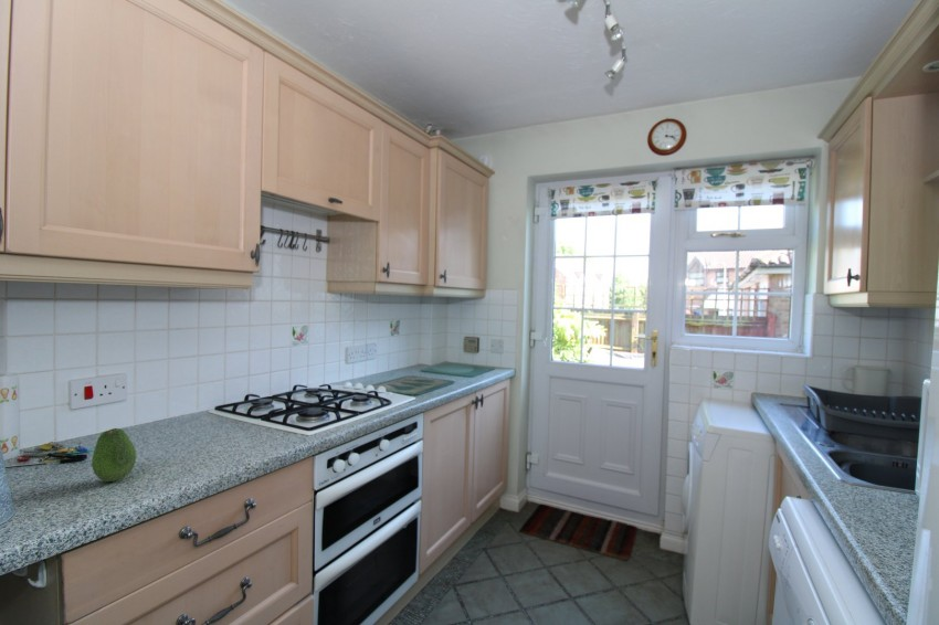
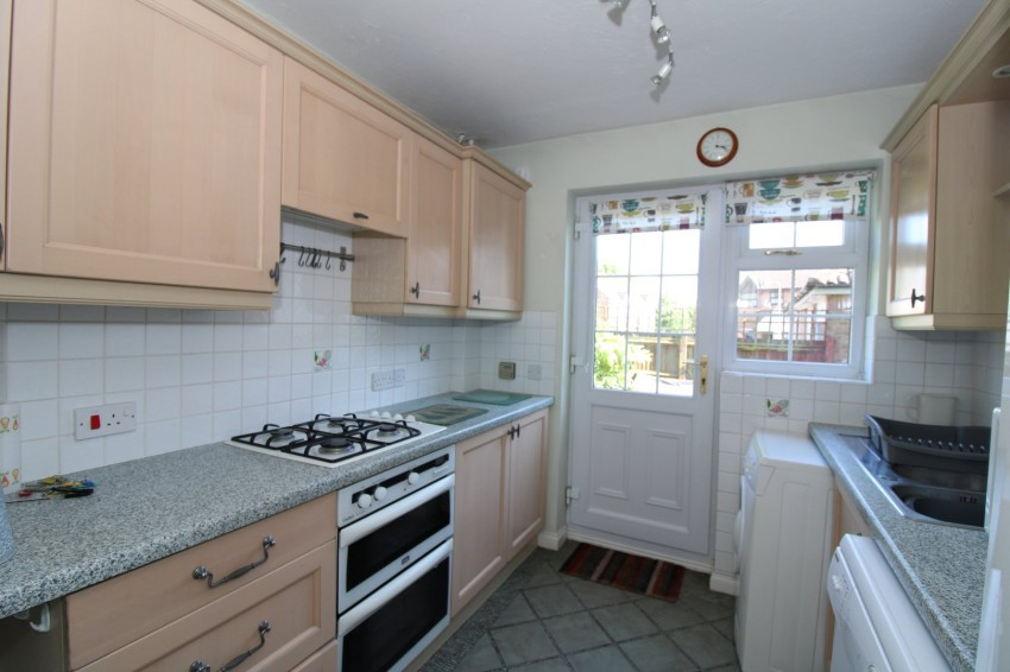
- fruit (115, 454)
